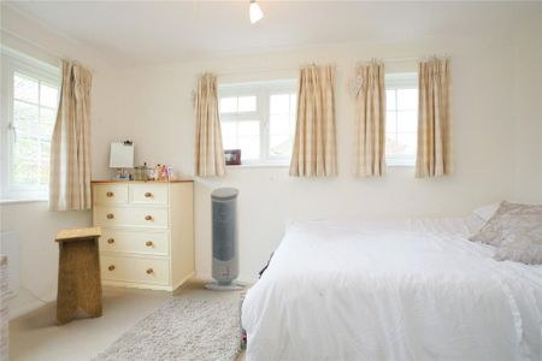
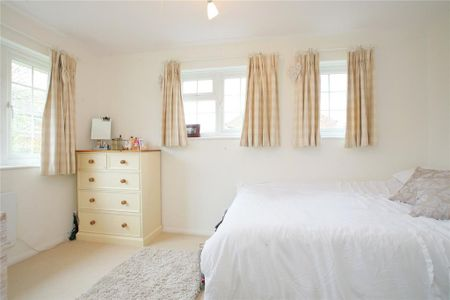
- air purifier (225, 236)
- stool (81, 270)
